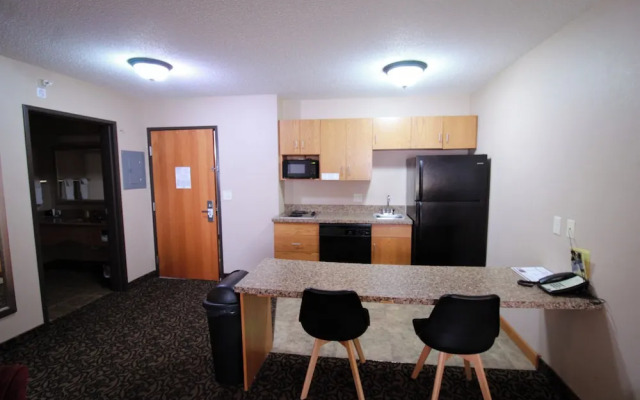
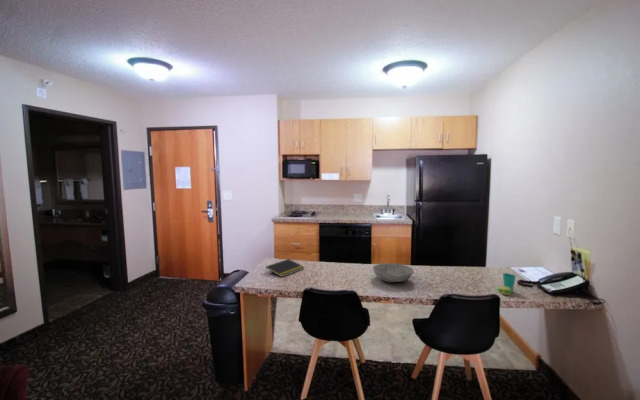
+ cup (506, 284)
+ notepad (285, 267)
+ bowl (392, 274)
